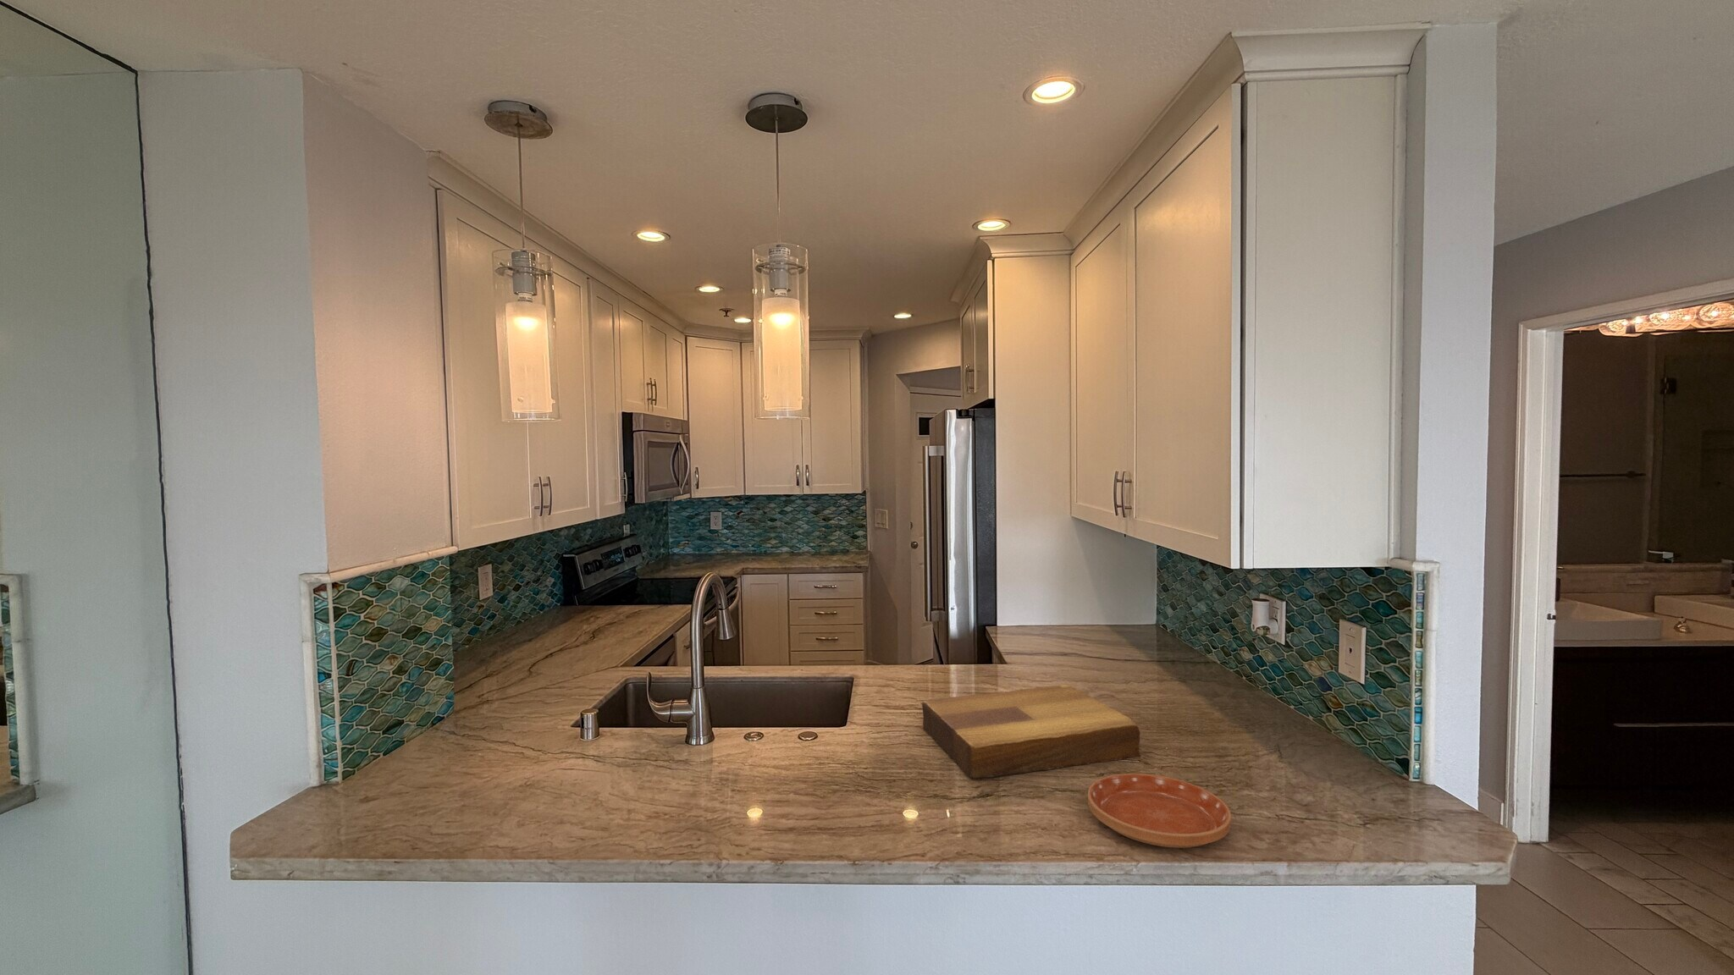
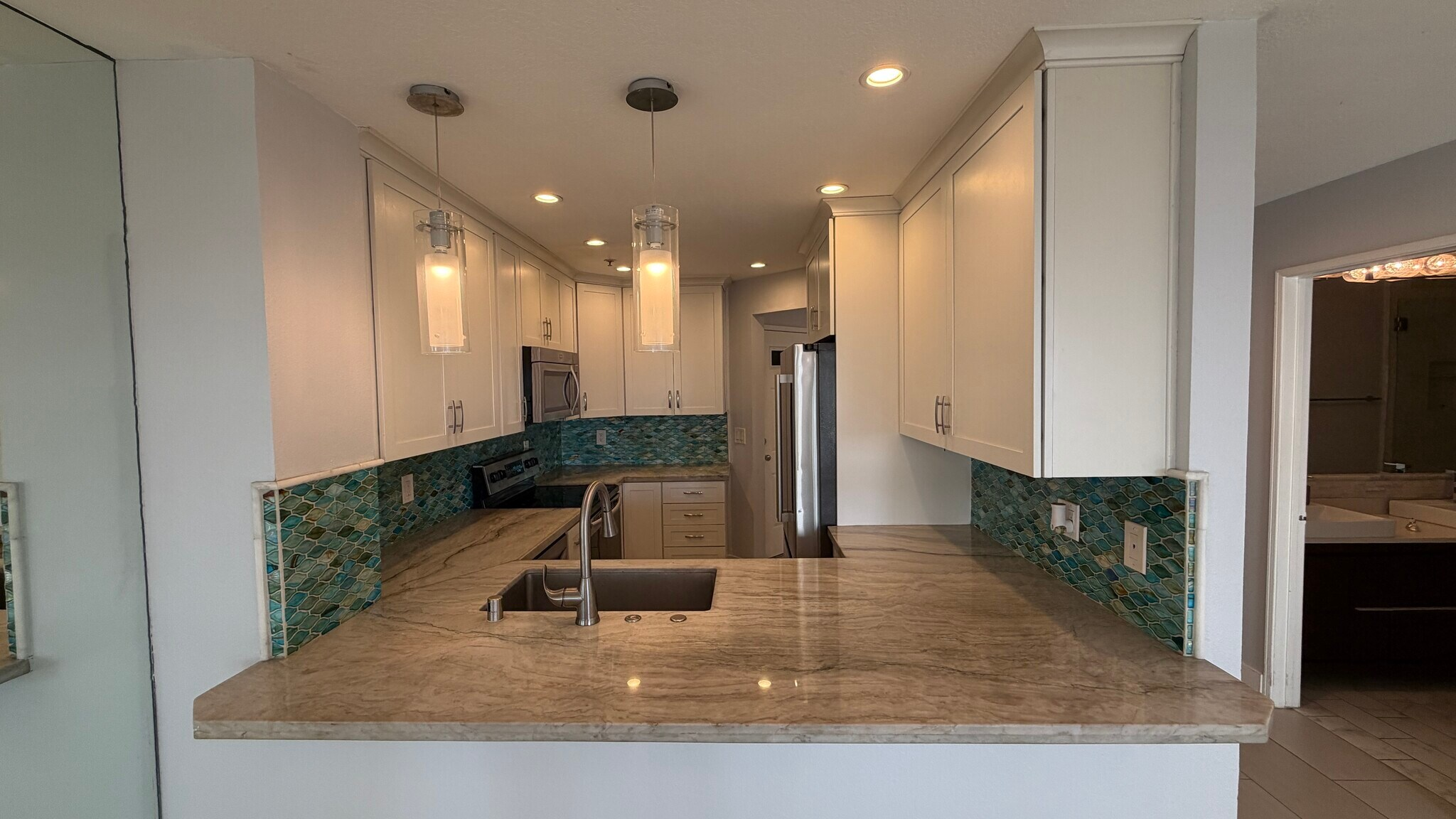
- saucer (1156, 811)
- cutting board (1027, 725)
